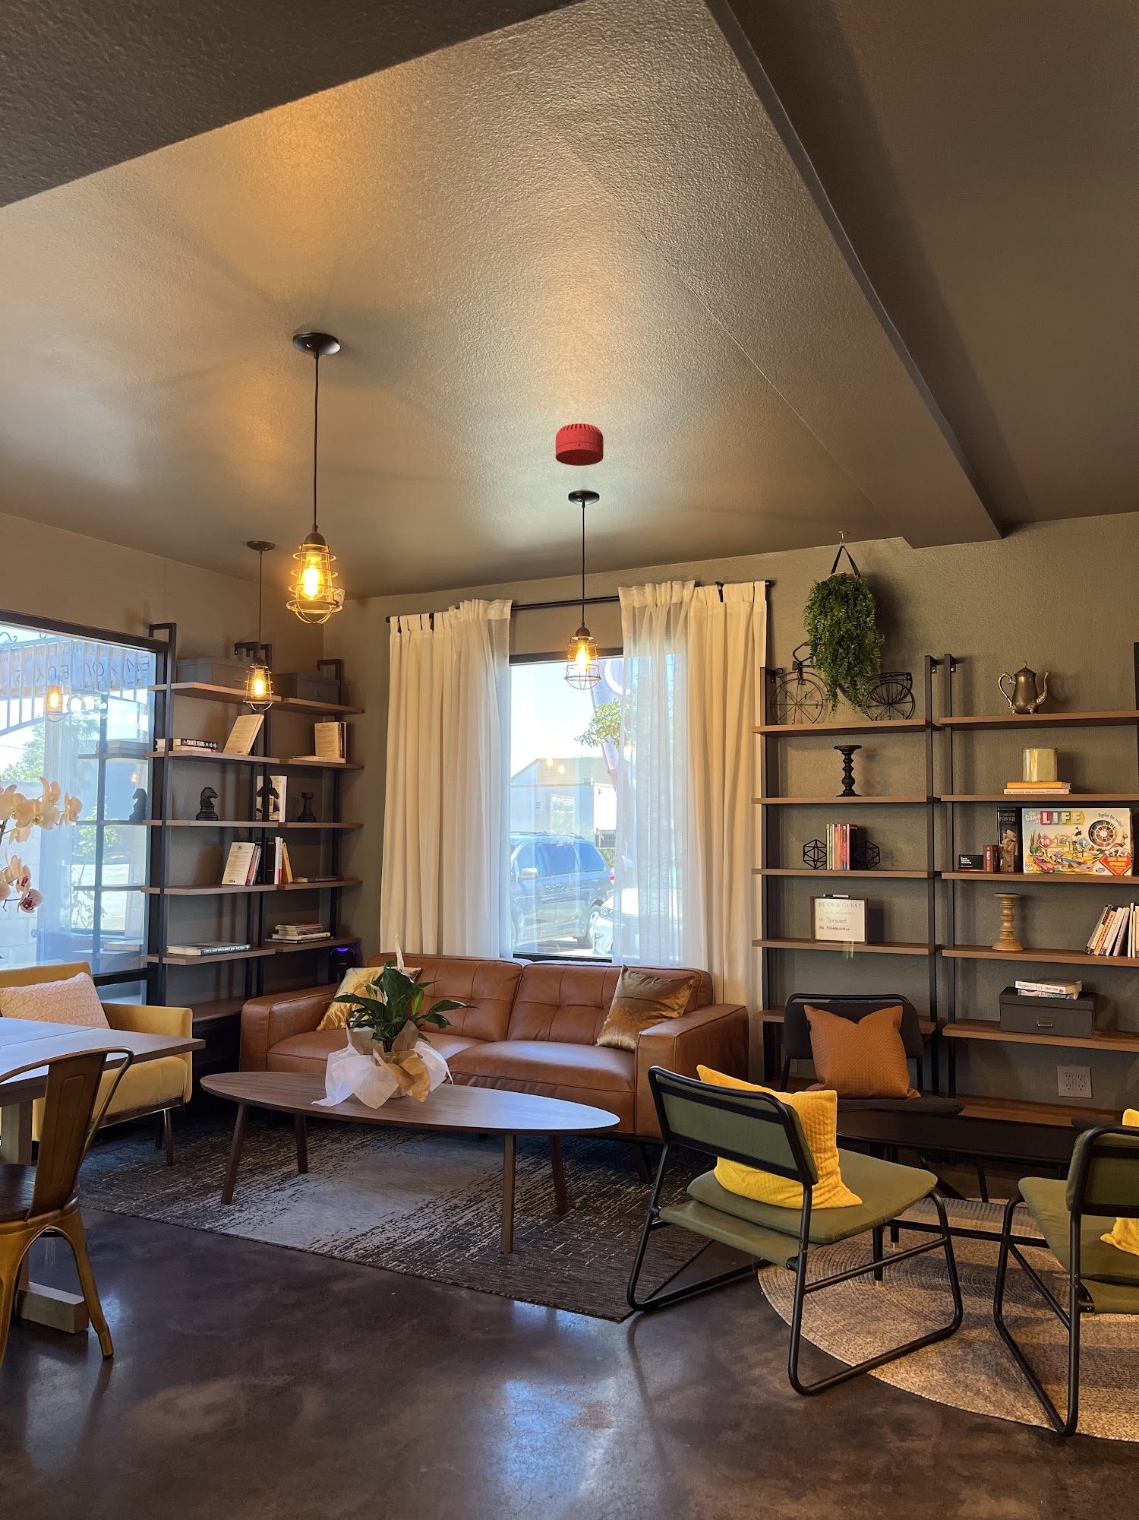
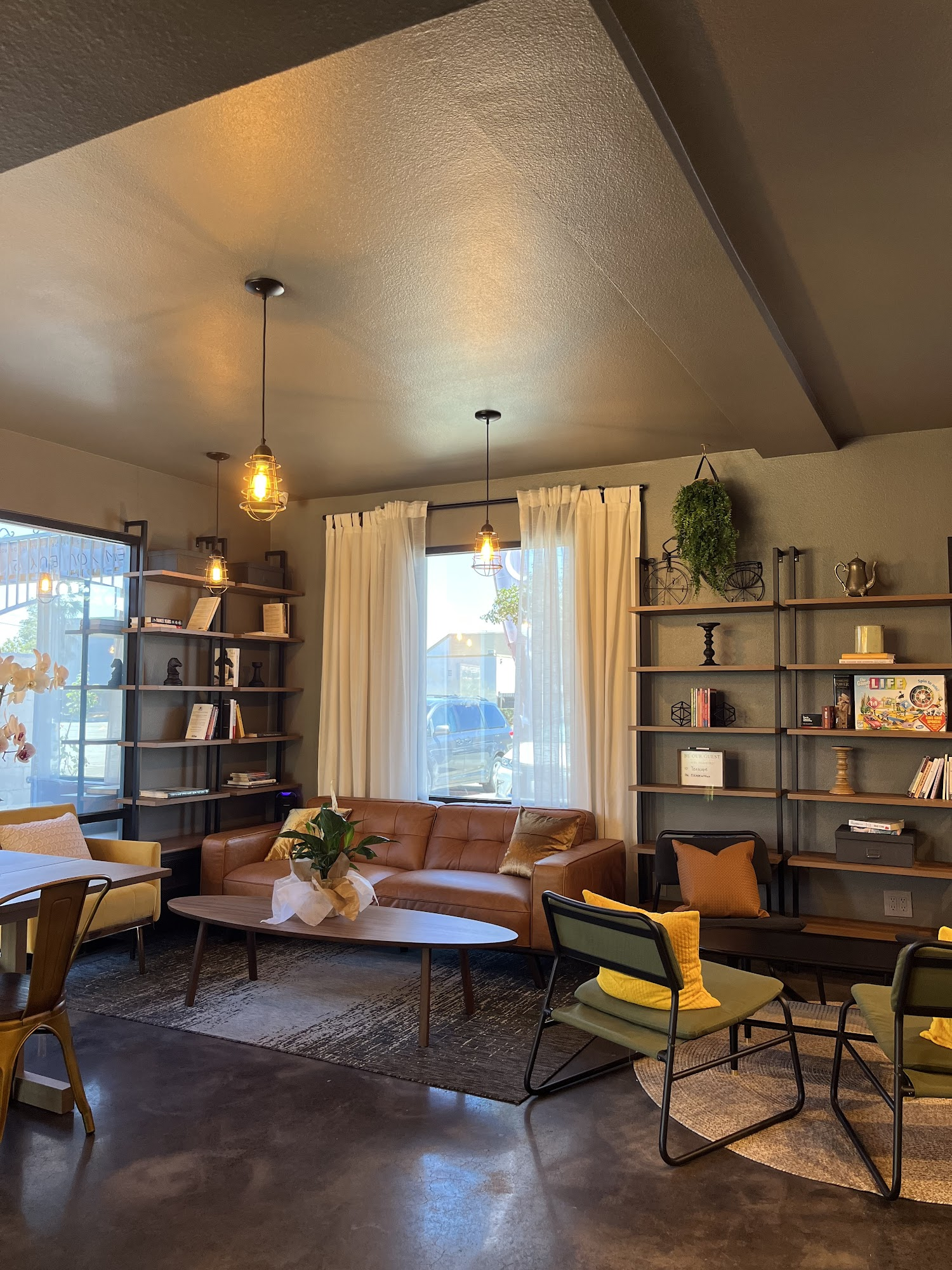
- smoke detector (579, 444)
